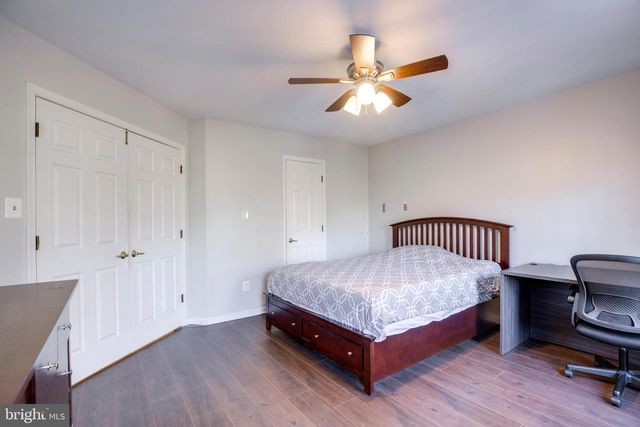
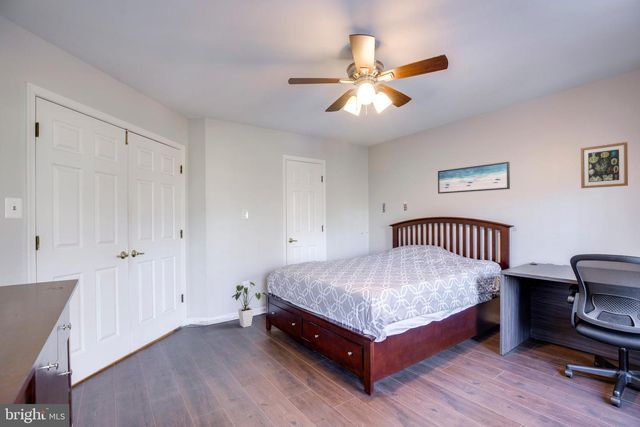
+ house plant (248, 303)
+ wall art (470, 179)
+ wall art (603, 166)
